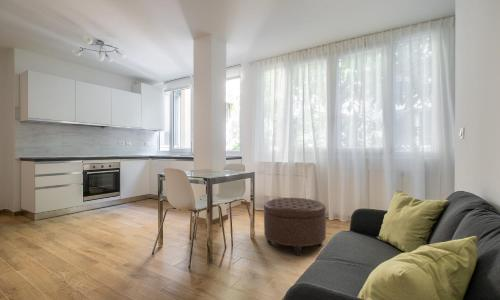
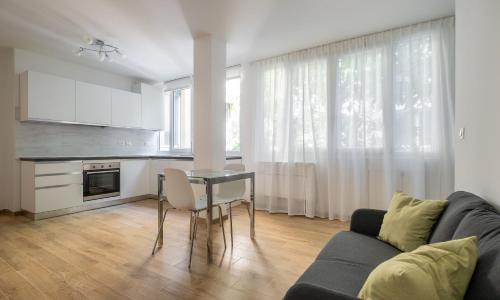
- ottoman (294, 223)
